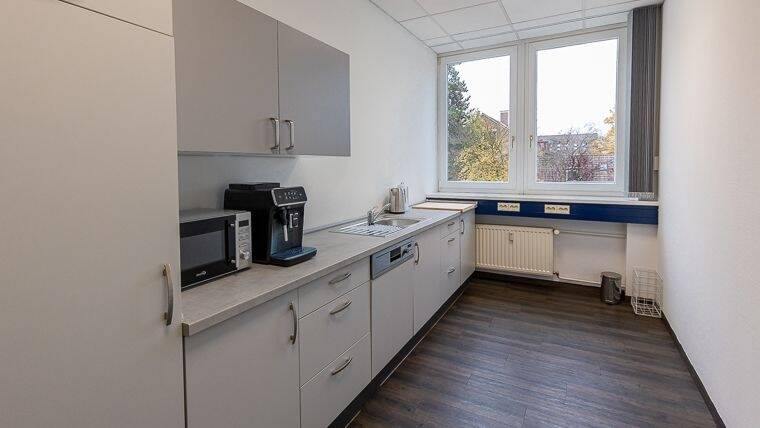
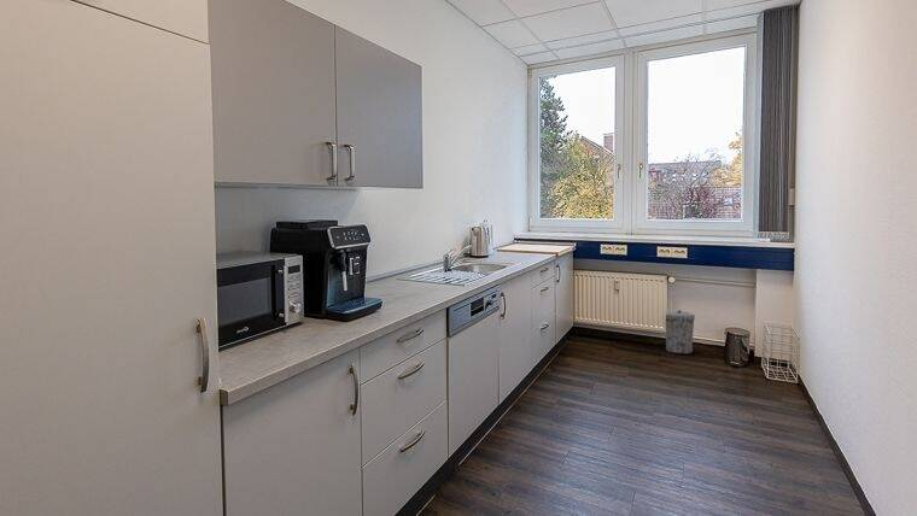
+ trash can (679, 330)
